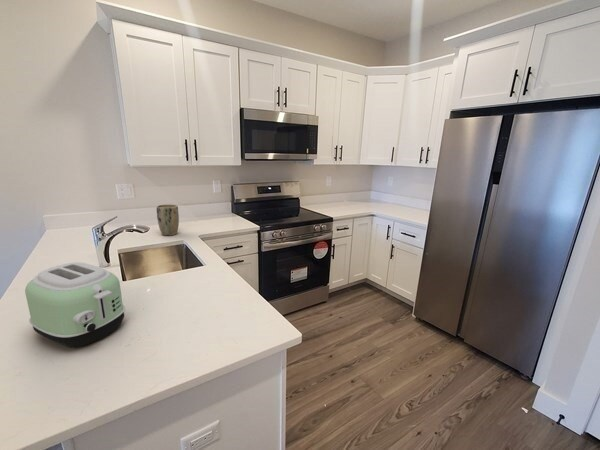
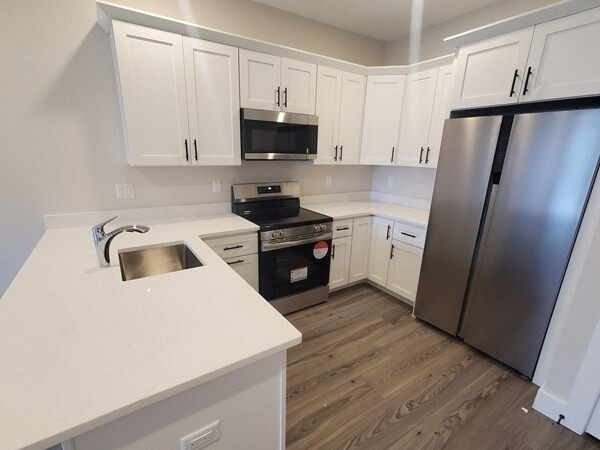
- toaster (79, 301)
- plant pot (168, 220)
